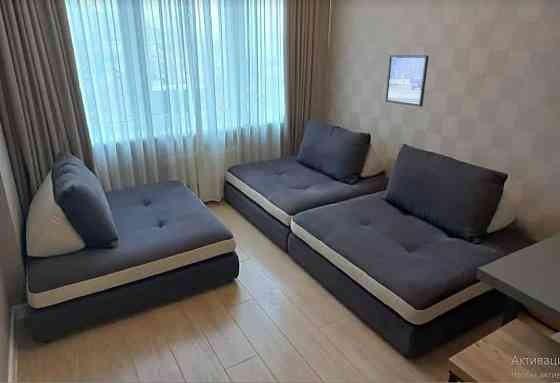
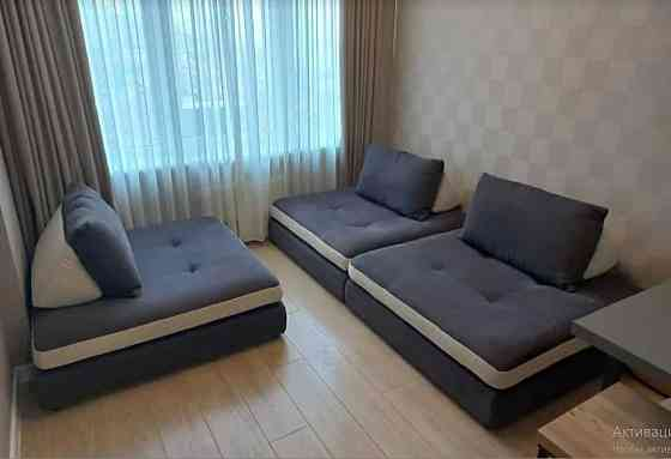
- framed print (405, 80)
